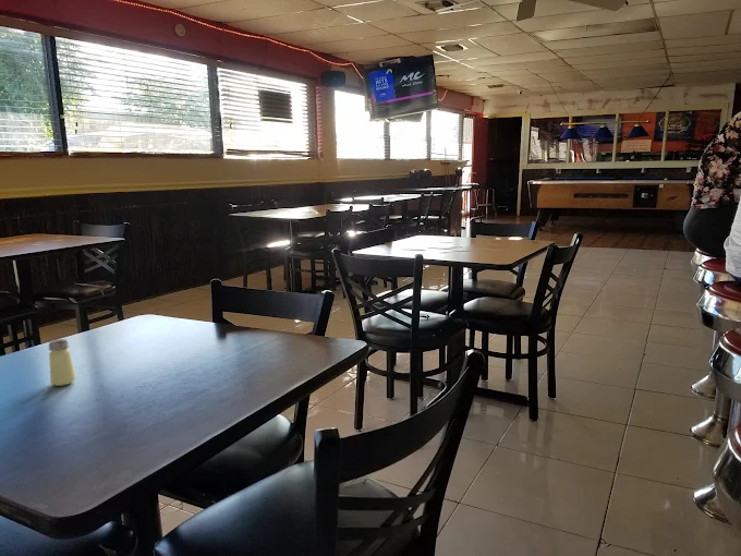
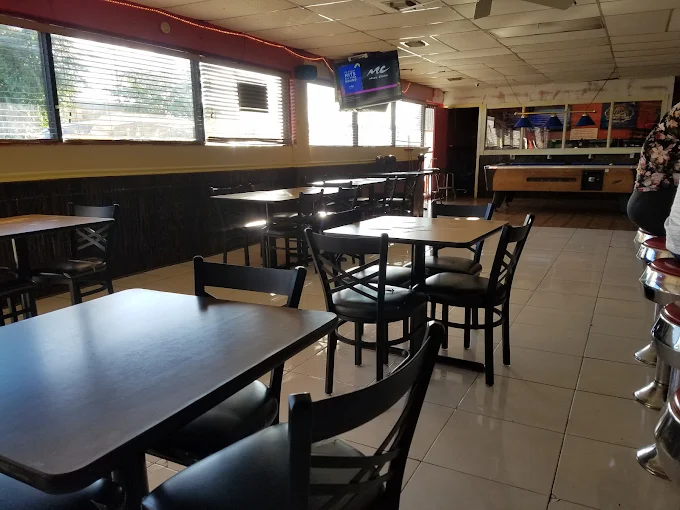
- saltshaker (60, 361)
